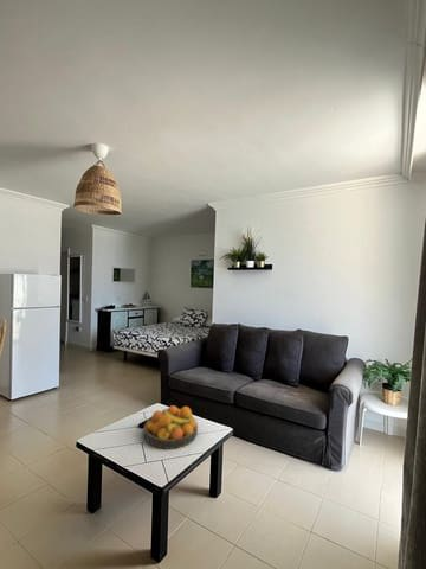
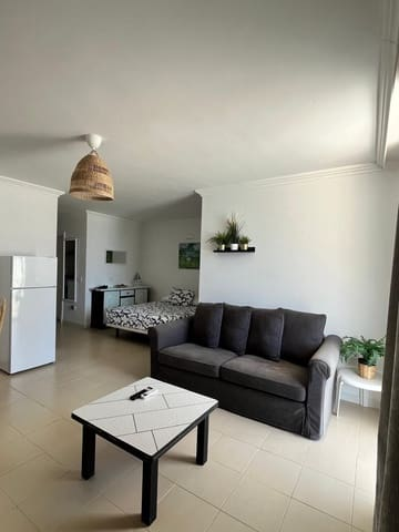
- fruit bowl (170, 421)
